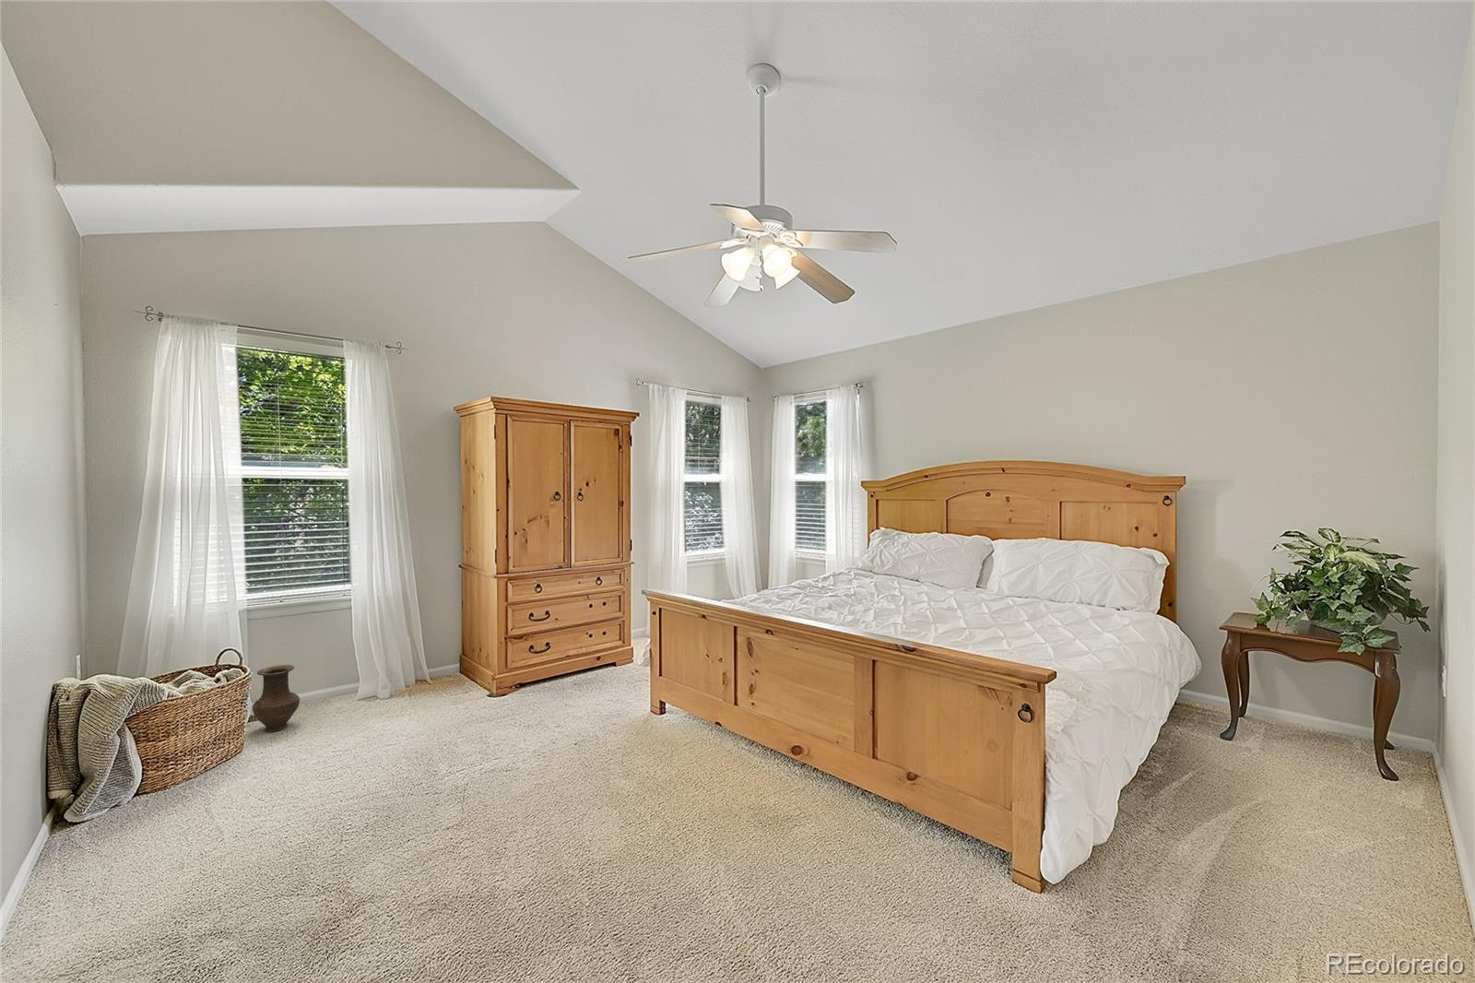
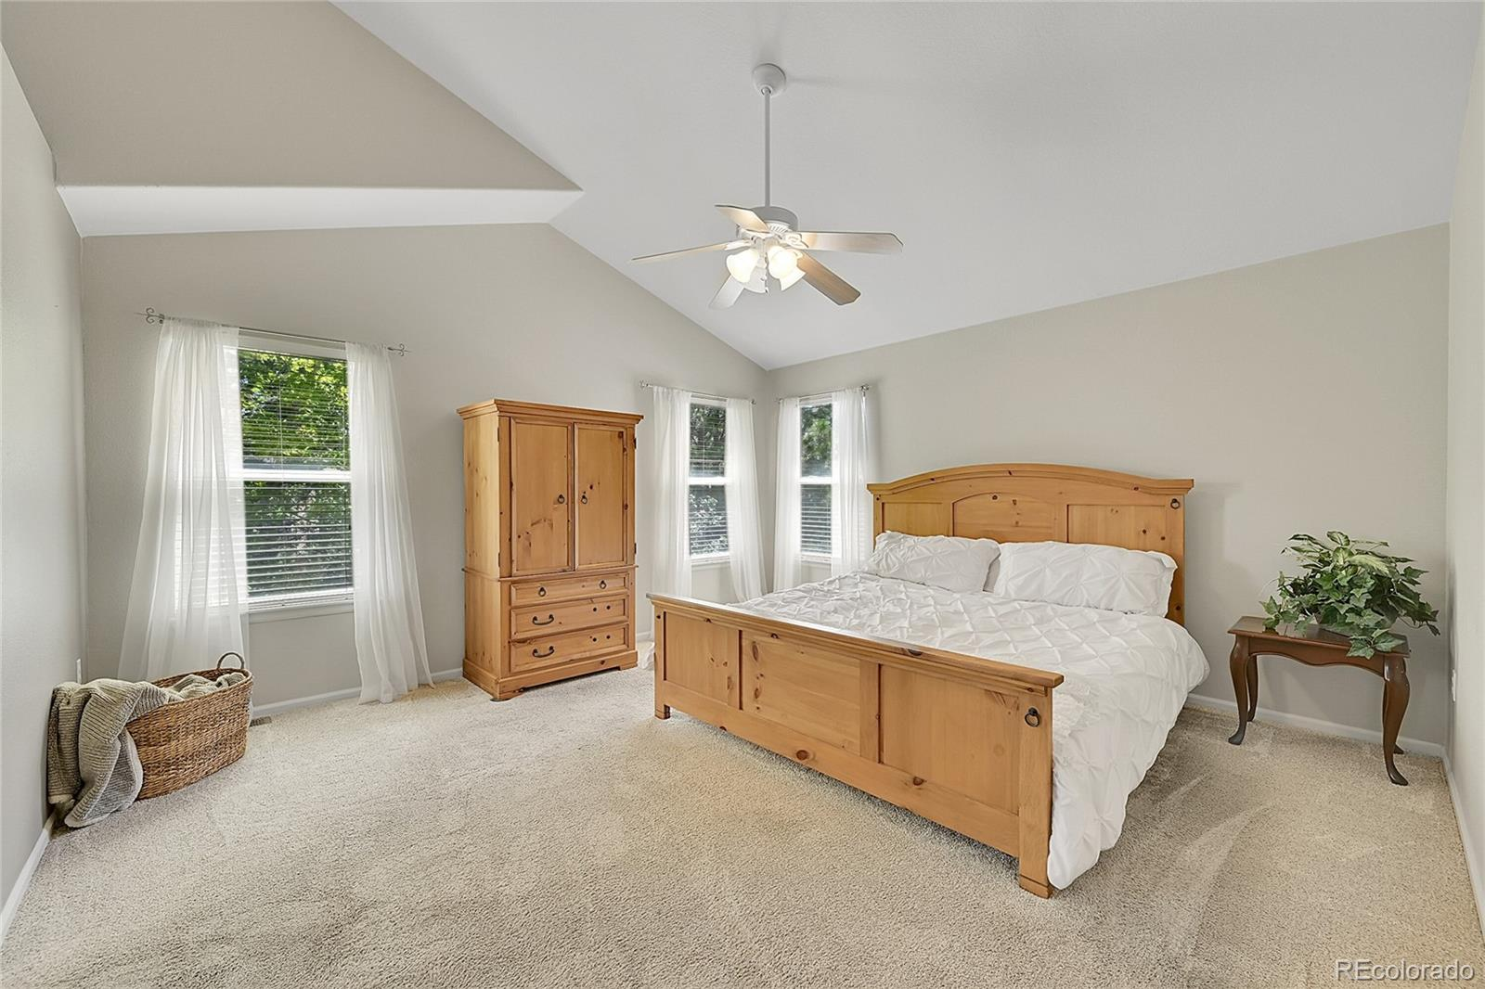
- vase (275, 698)
